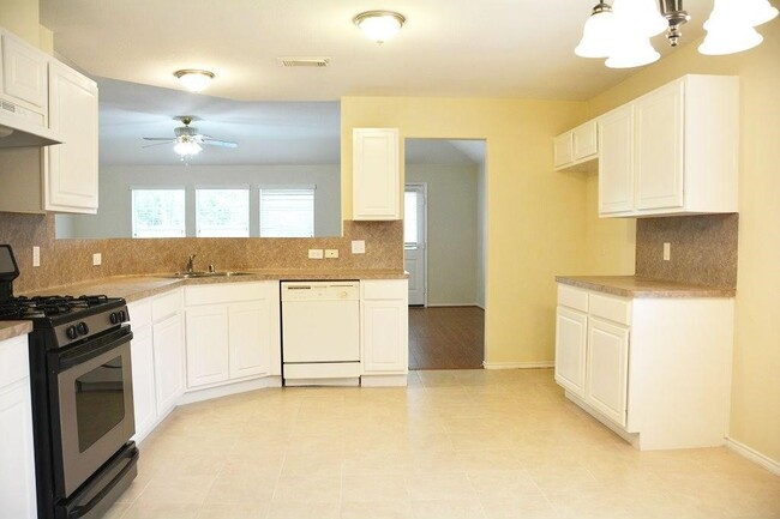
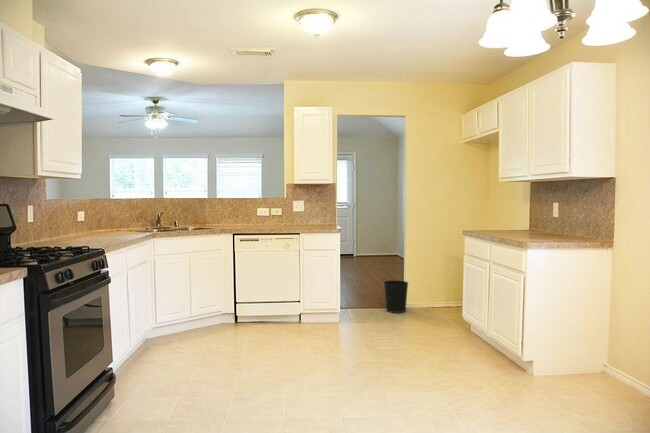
+ wastebasket (396, 296)
